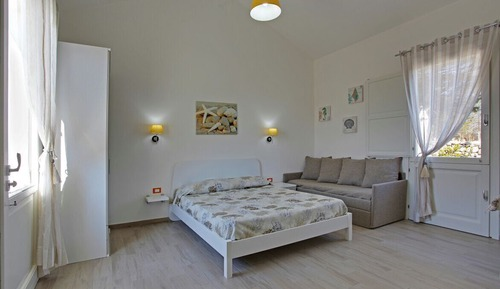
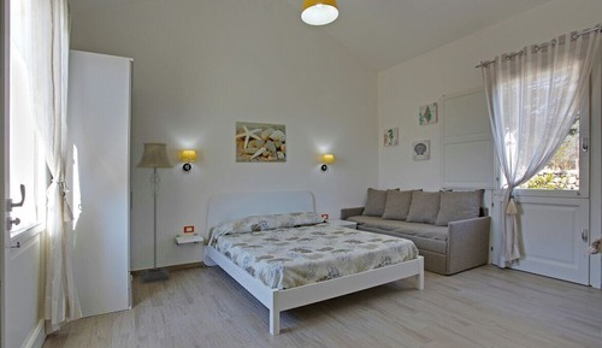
+ floor lamp (154, 211)
